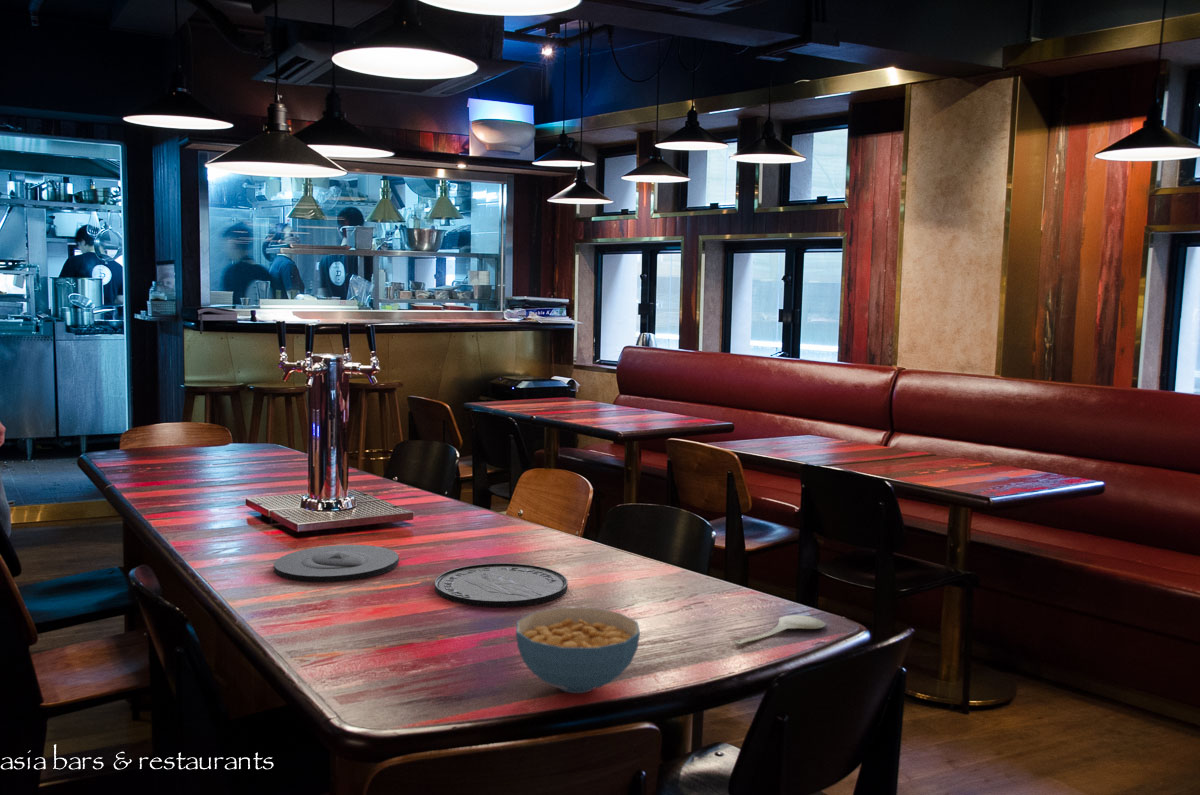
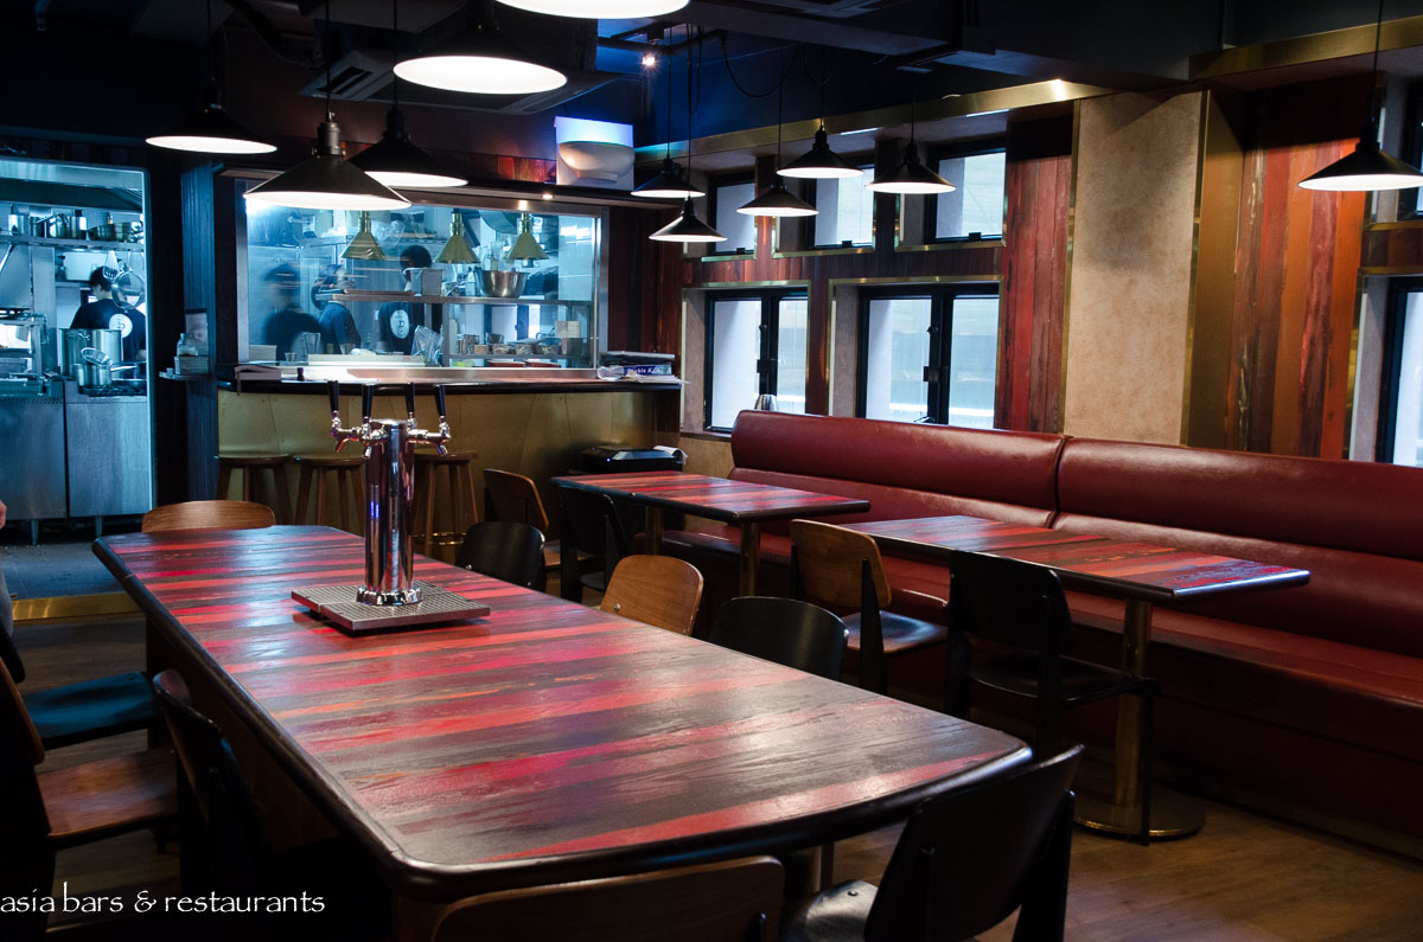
- cereal bowl (577, 656)
- spoon (777, 629)
- plate (337, 558)
- plate (501, 583)
